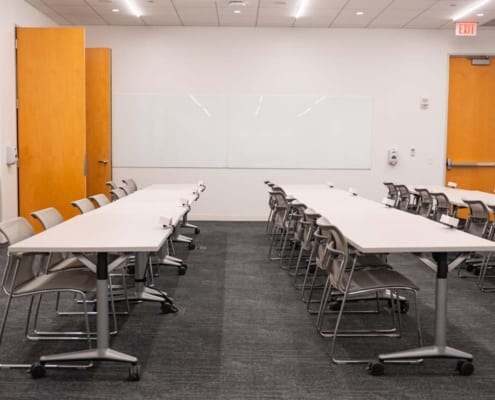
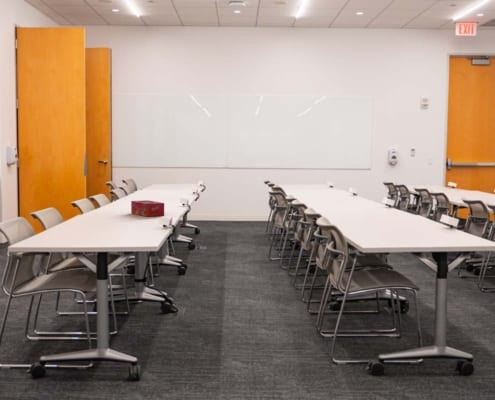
+ tissue box (147, 208)
